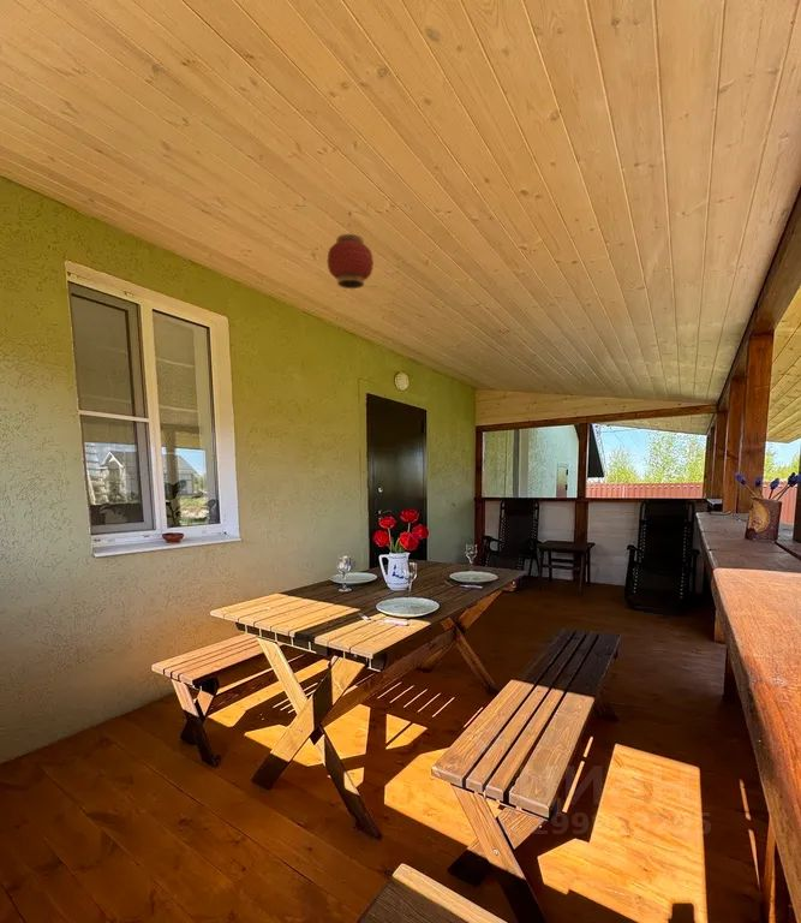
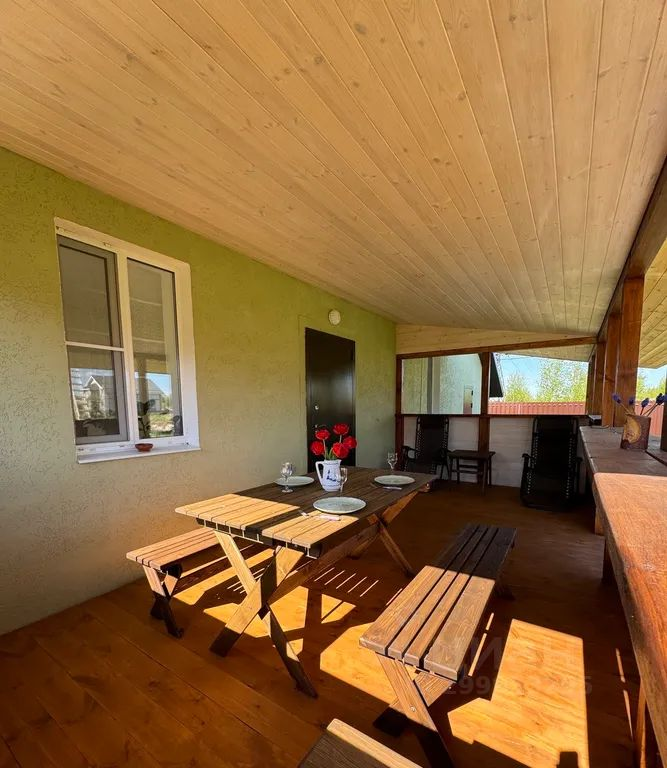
- hanging lantern (349, 248)
